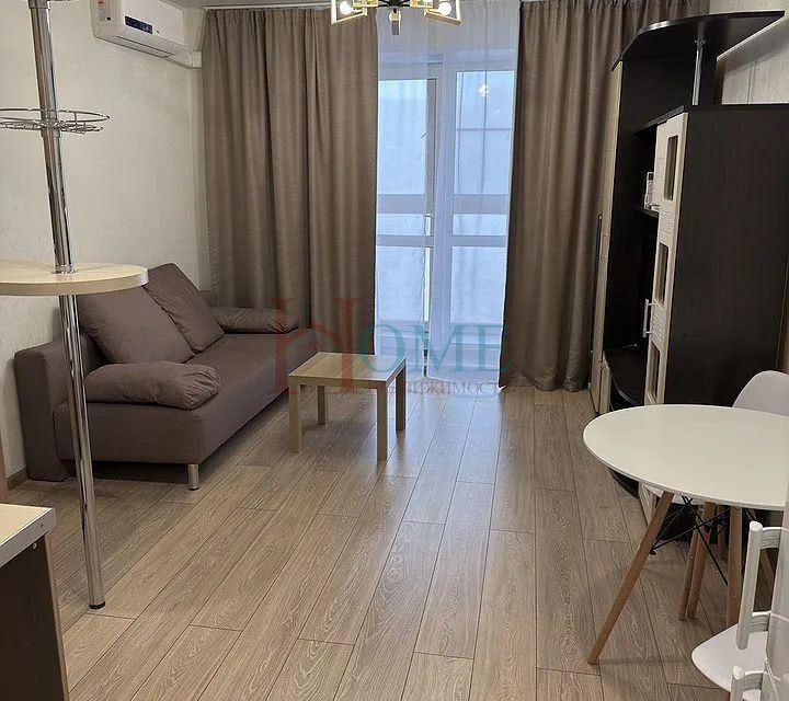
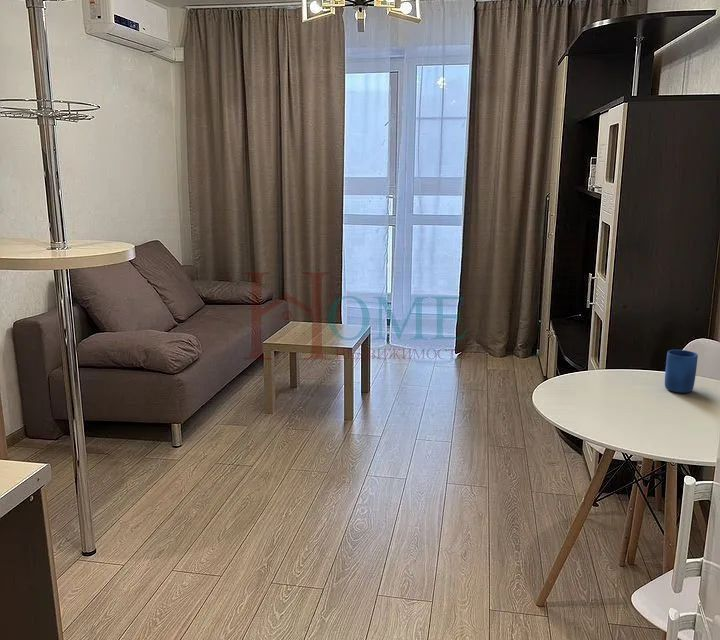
+ mug (681, 369)
